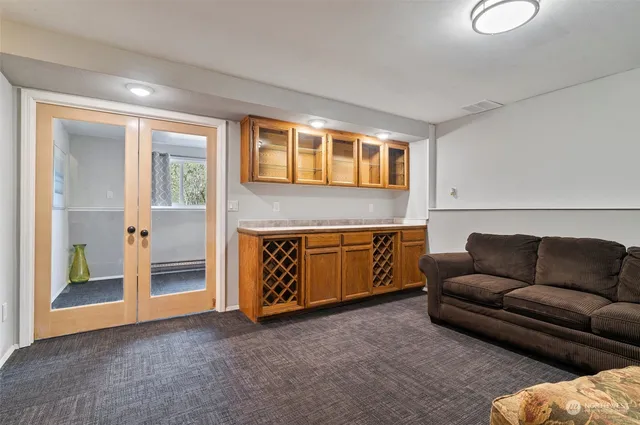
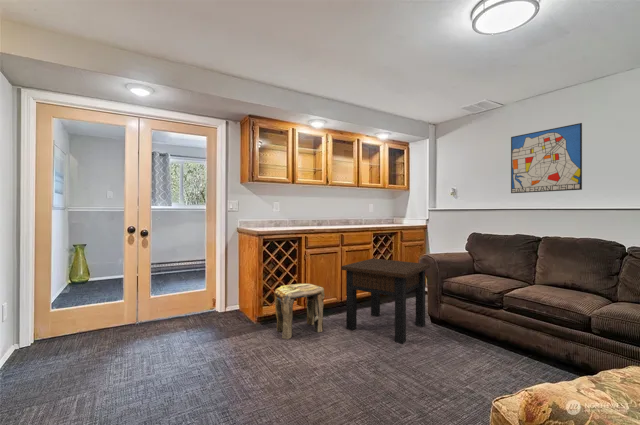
+ stool (292, 307)
+ wall art (543, 161)
+ side table (386, 294)
